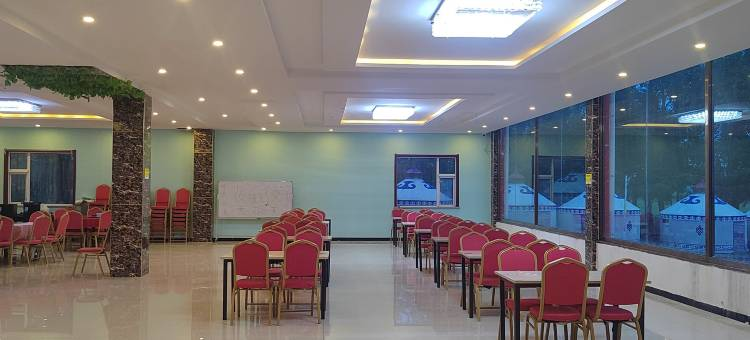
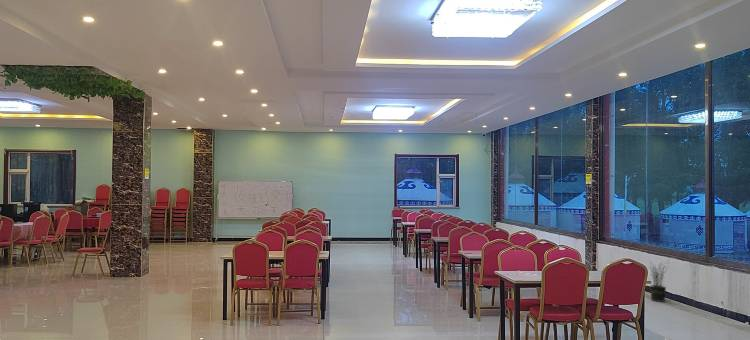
+ potted plant (658, 280)
